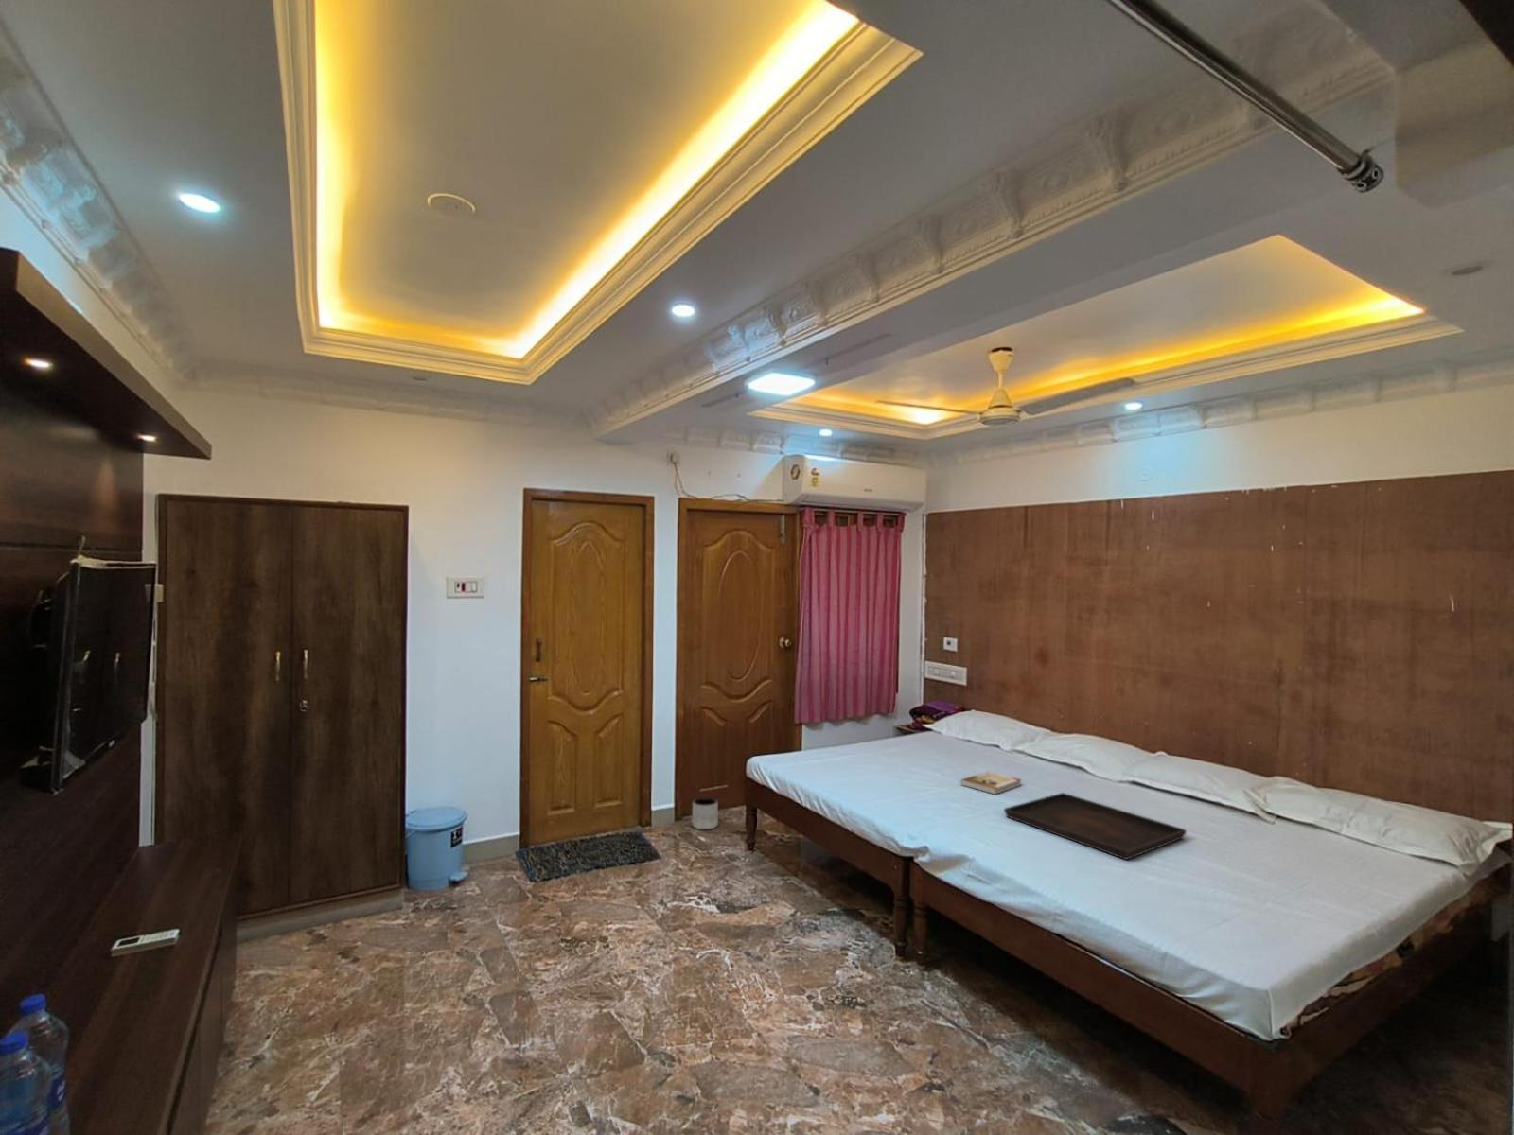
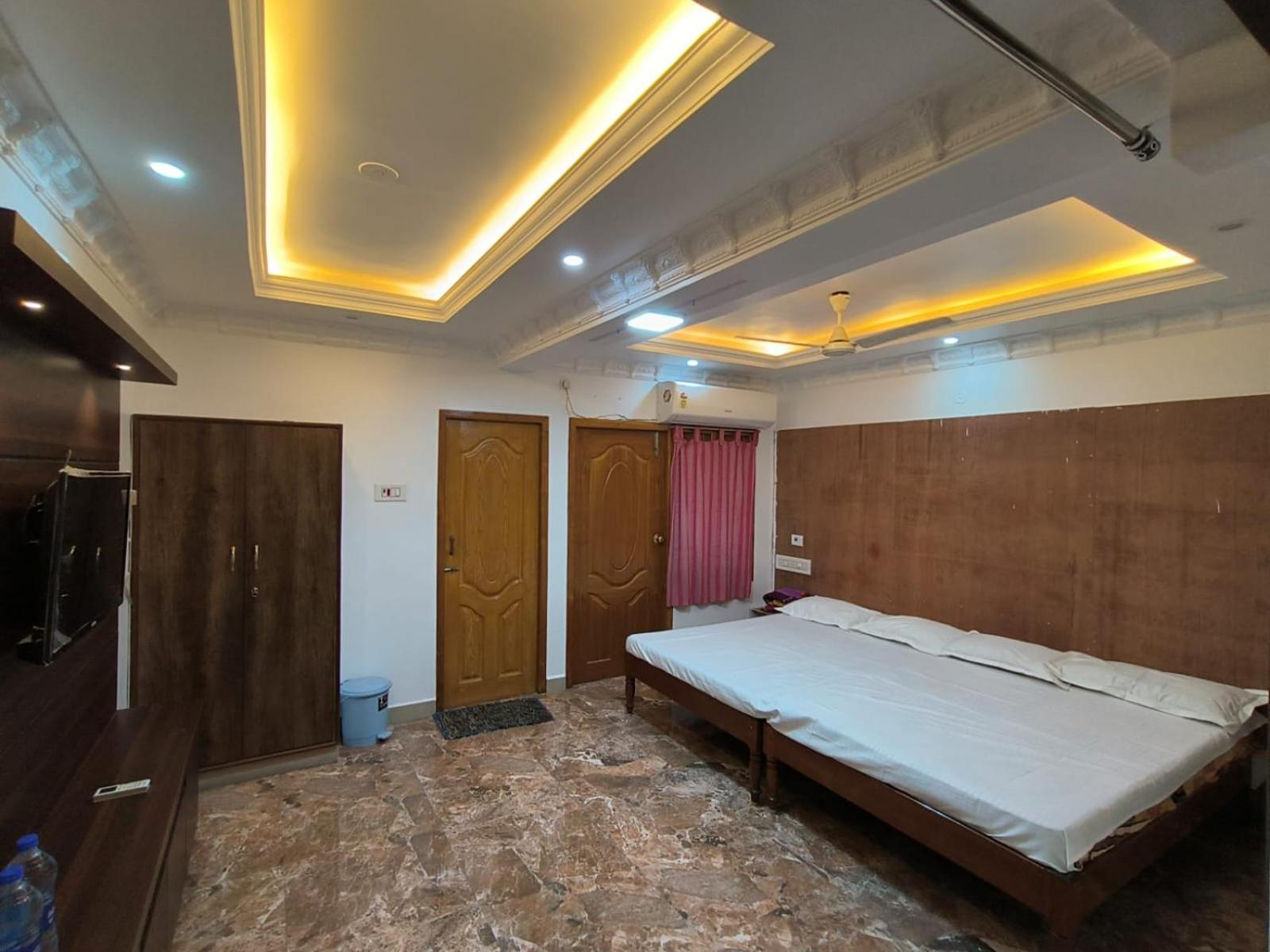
- serving tray (1091, 823)
- book (991, 781)
- planter (705, 813)
